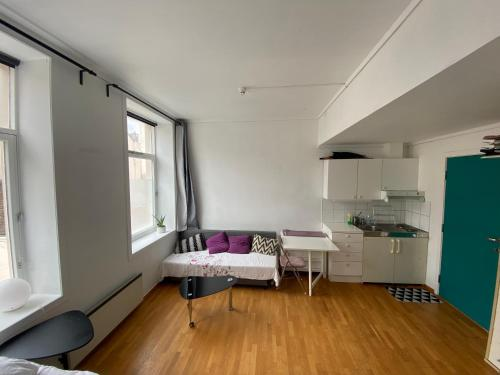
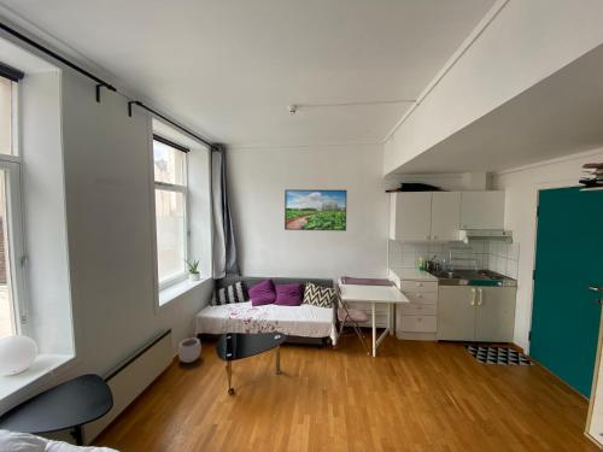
+ plant pot (189, 347)
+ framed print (315, 210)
